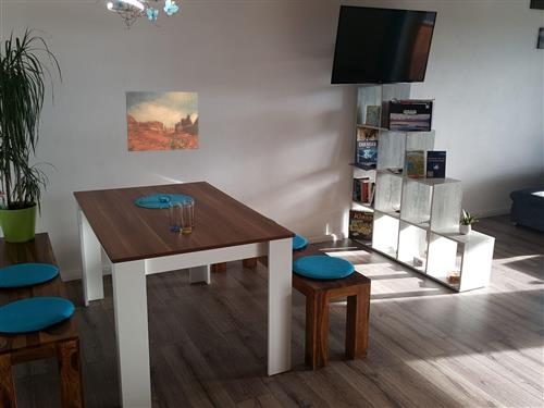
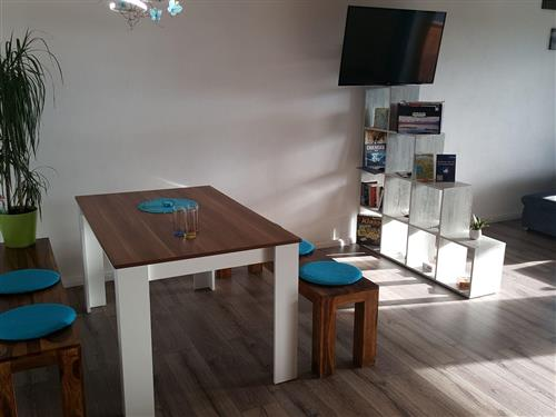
- wall art (163, 121)
